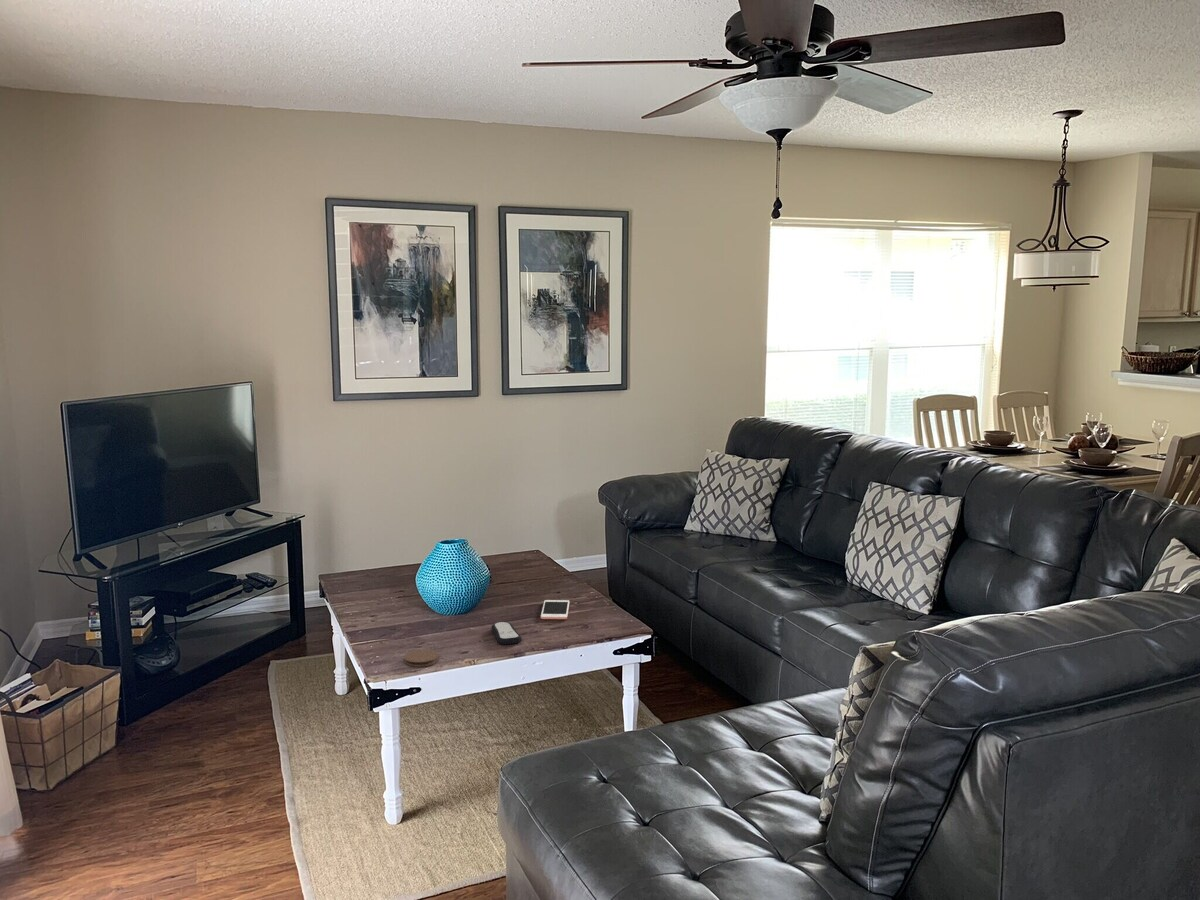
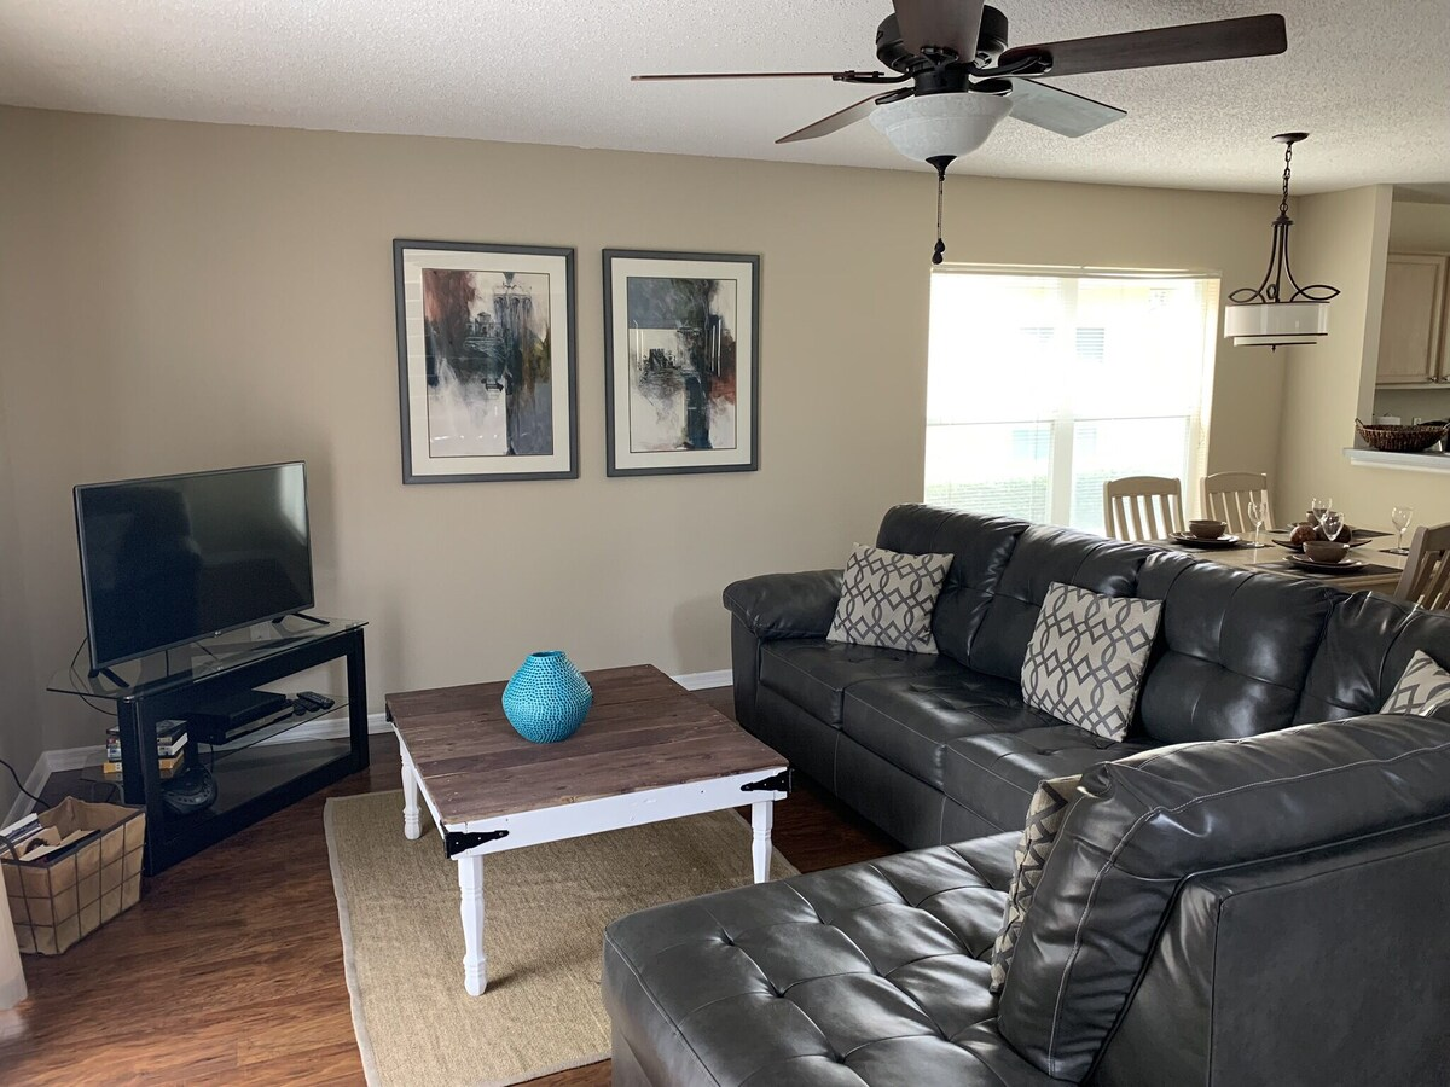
- coaster (421, 657)
- cell phone (555, 609)
- remote control (505, 632)
